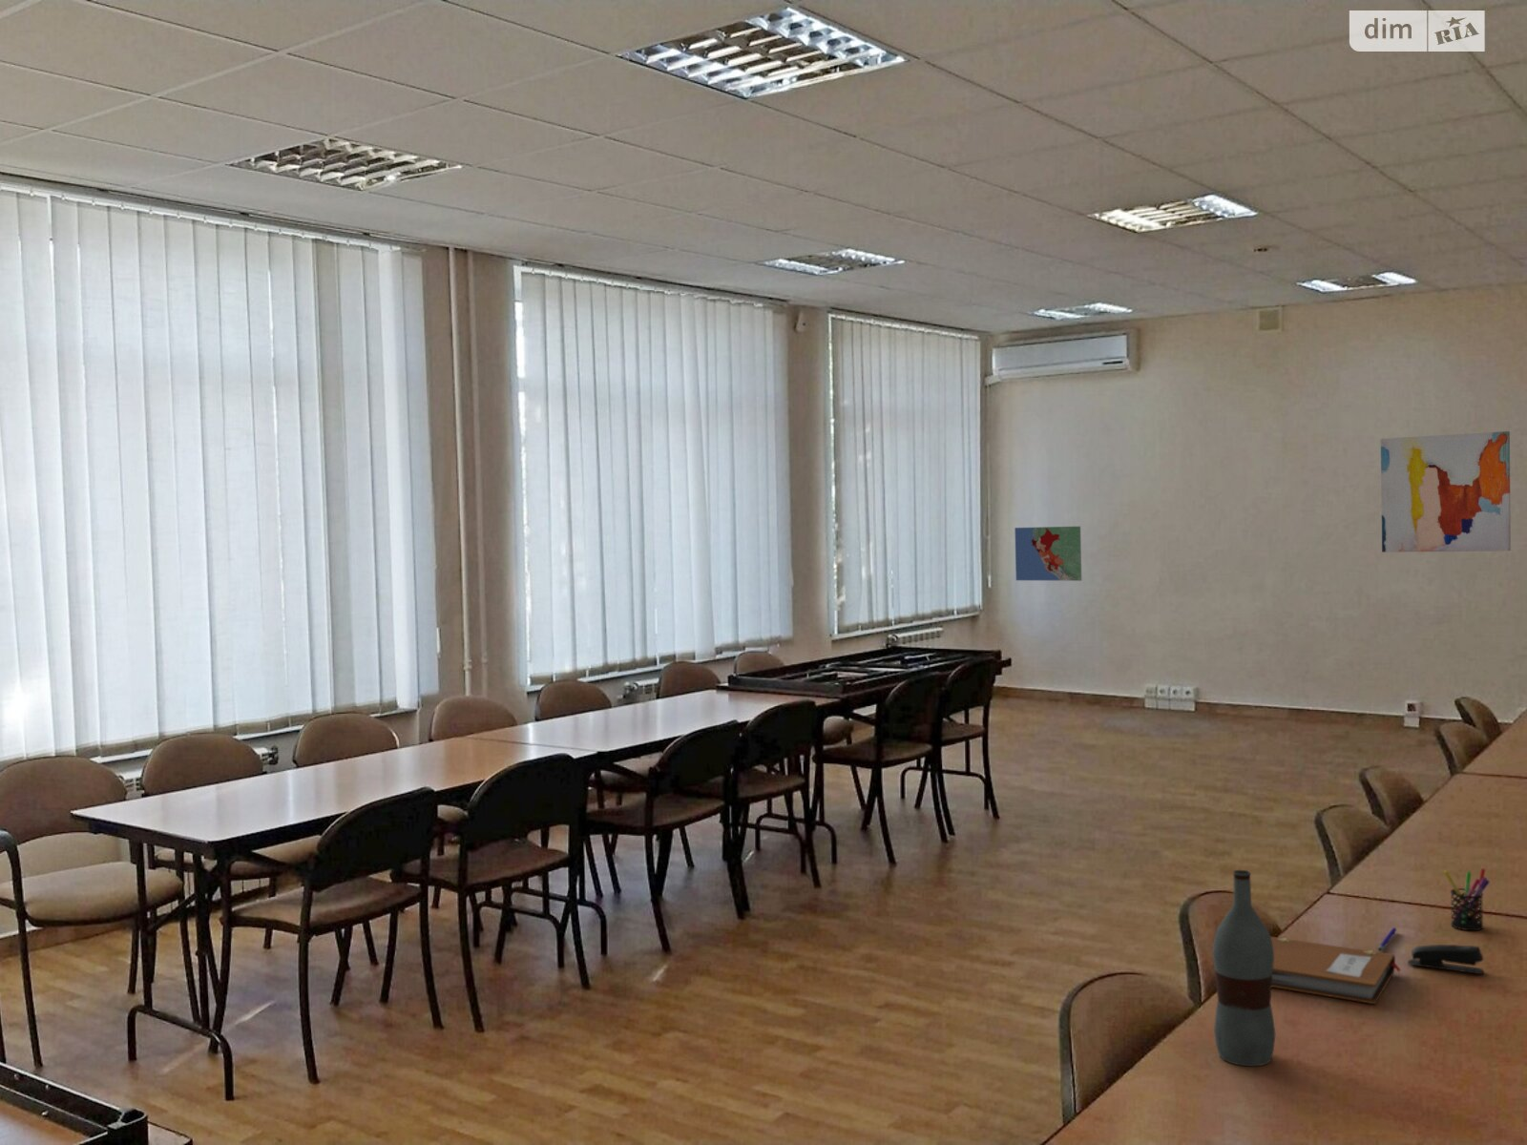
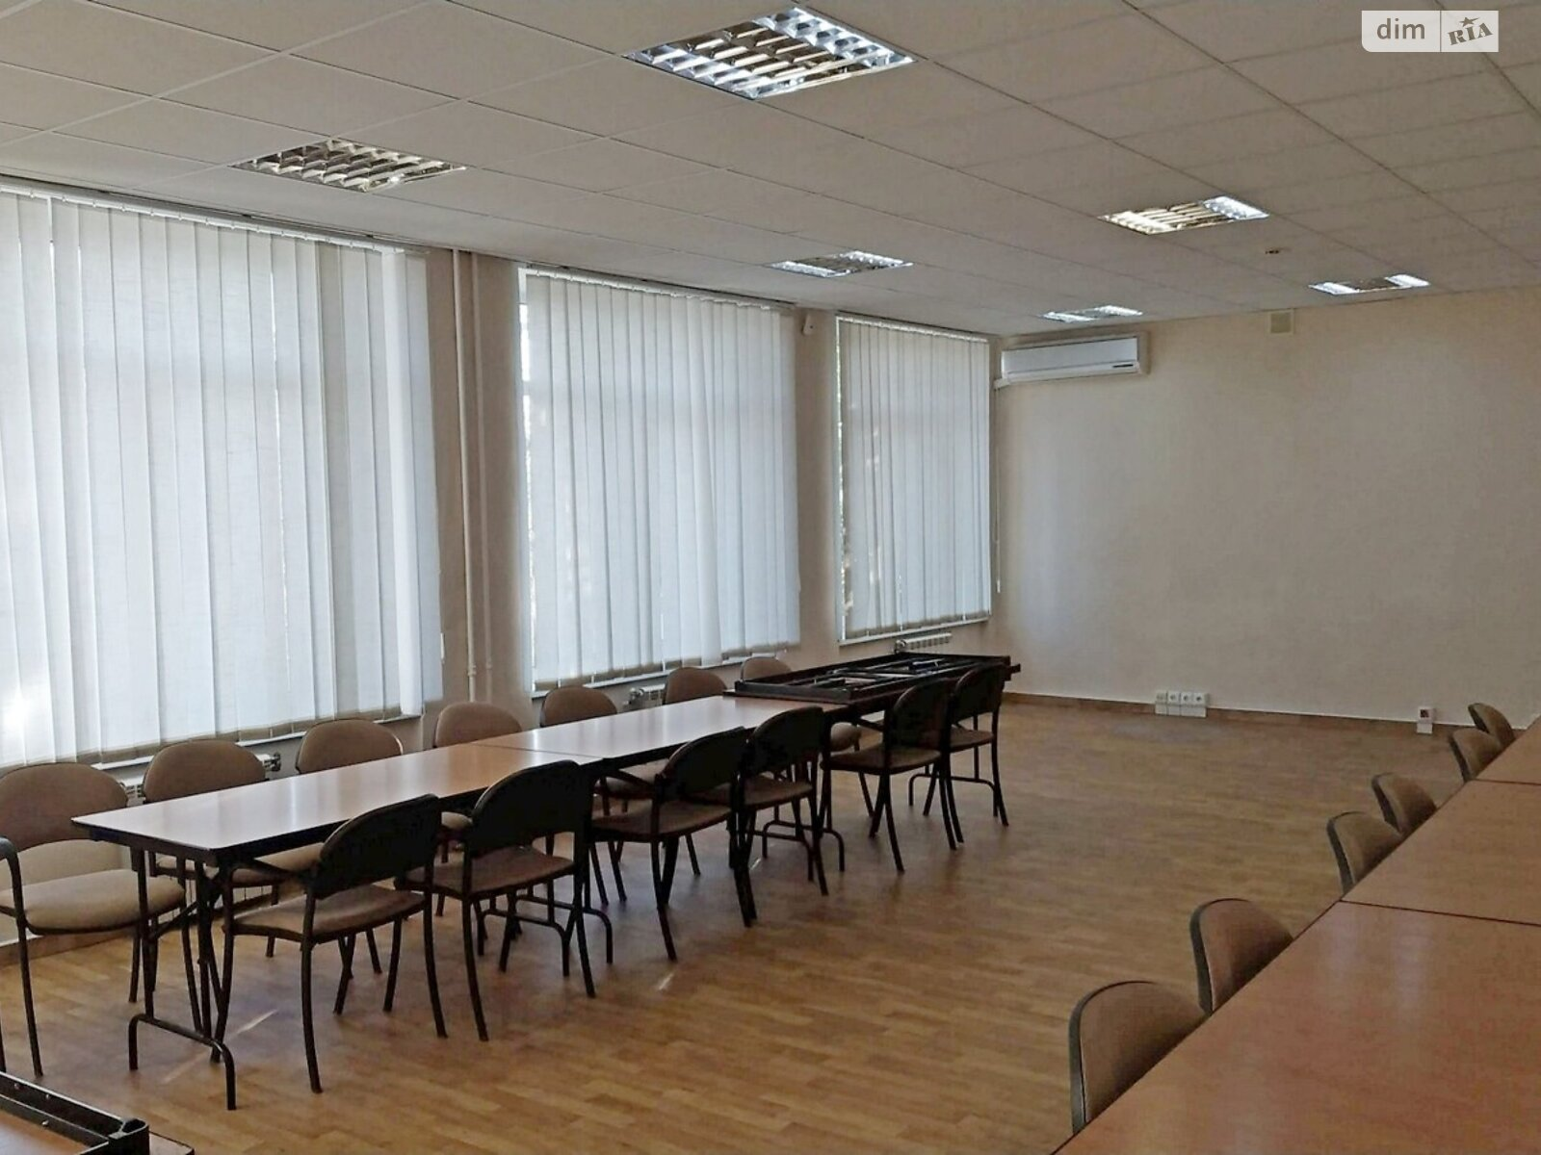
- notebook (1321, 967)
- stapler (1445, 955)
- map (1047, 553)
- pen (1386, 939)
- bottle (1242, 963)
- wall art (1444, 493)
- pen holder (1469, 896)
